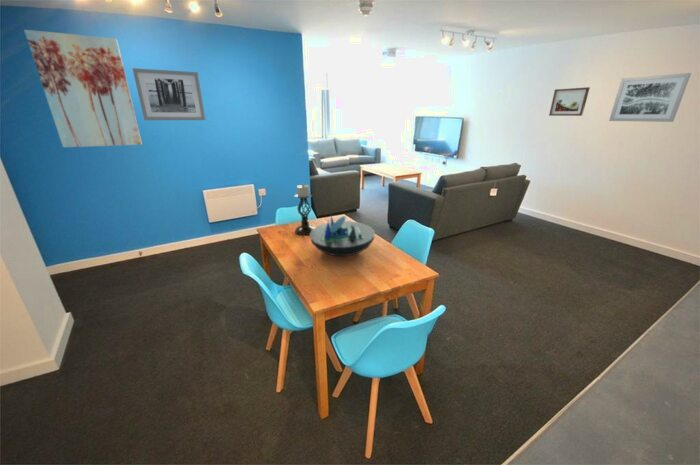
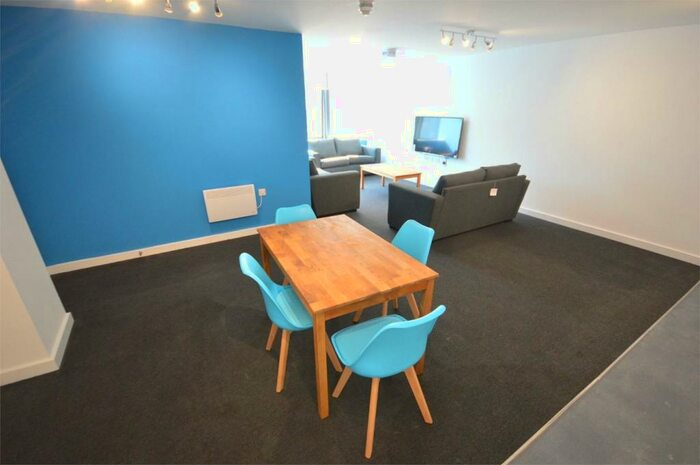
- decorative bowl (342, 233)
- wall art (89, 93)
- wall art (171, 96)
- wall art (646, 99)
- wall art (568, 102)
- candle holder (304, 208)
